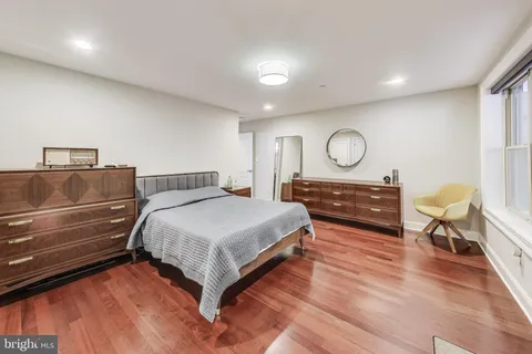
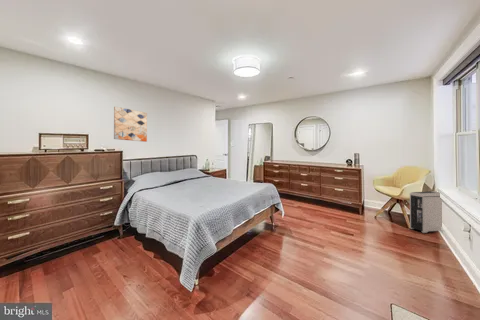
+ wall art (131, 125)
+ air purifier (430, 210)
